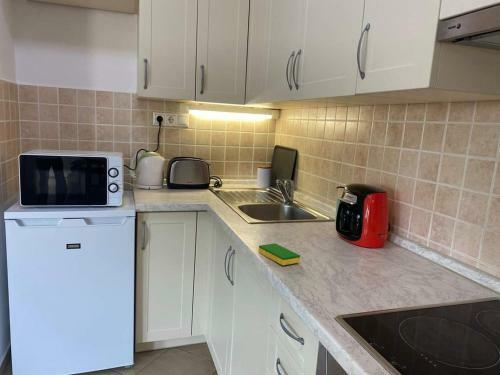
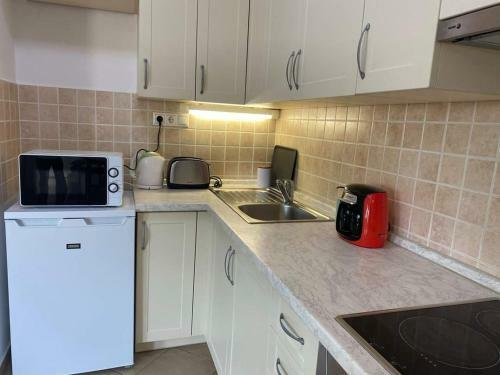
- dish sponge (278, 253)
